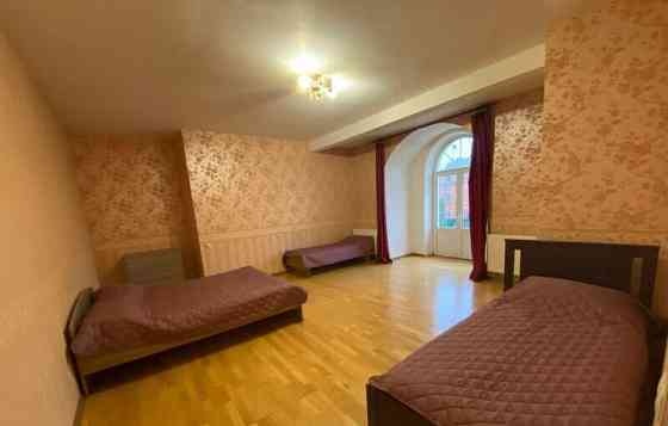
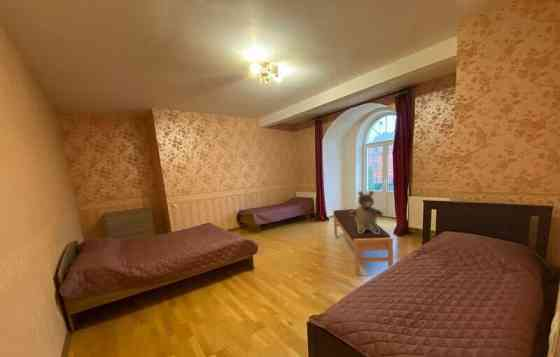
+ stuffed bear (366, 211)
+ bench (356, 236)
